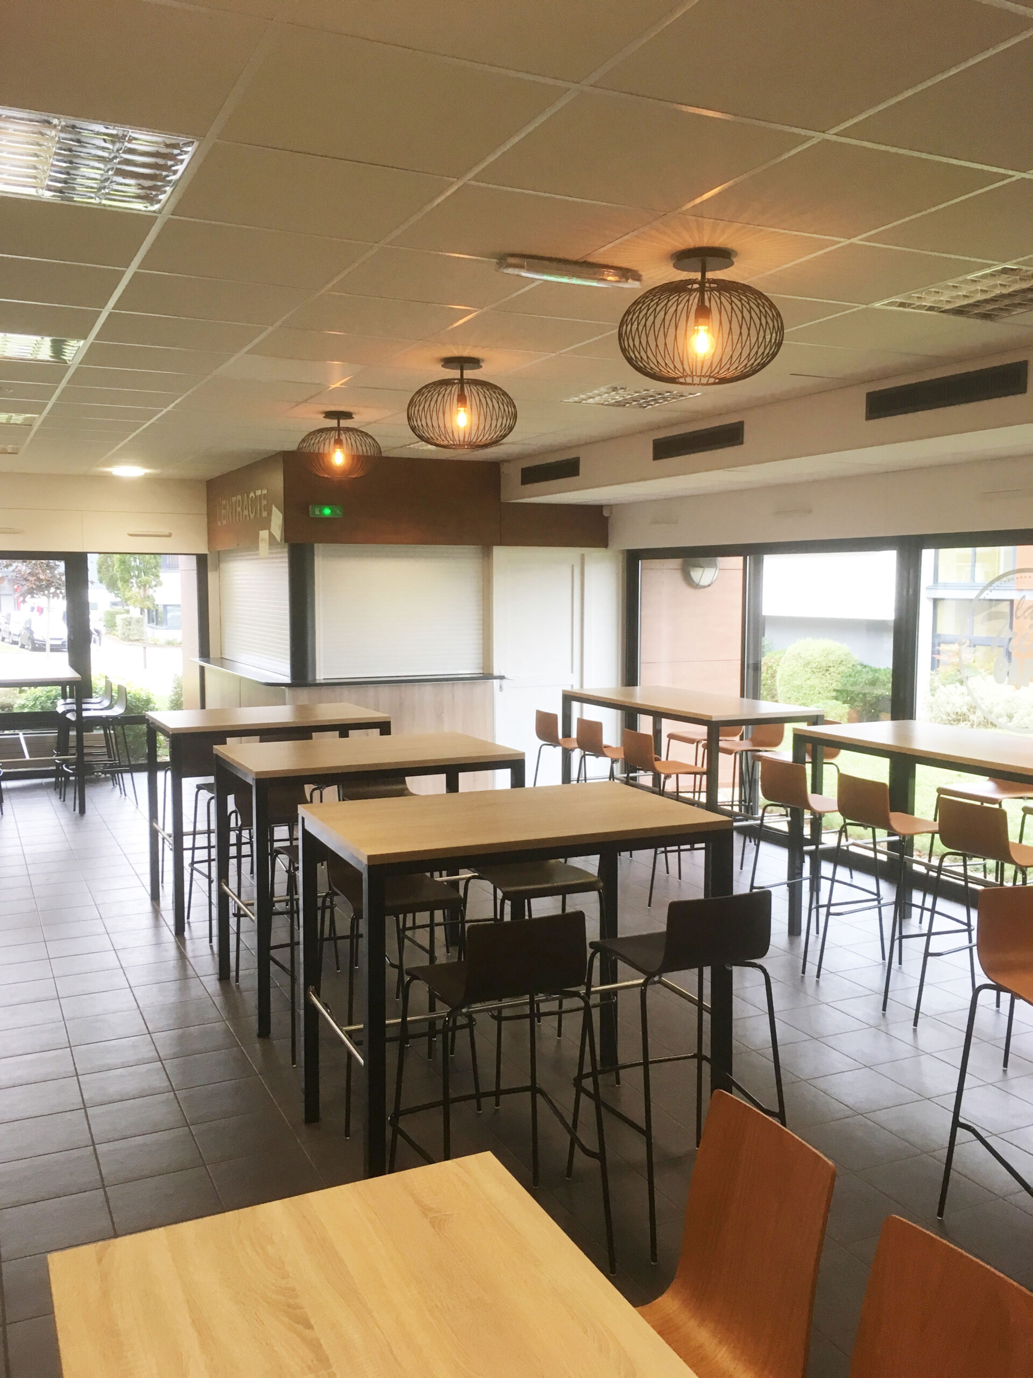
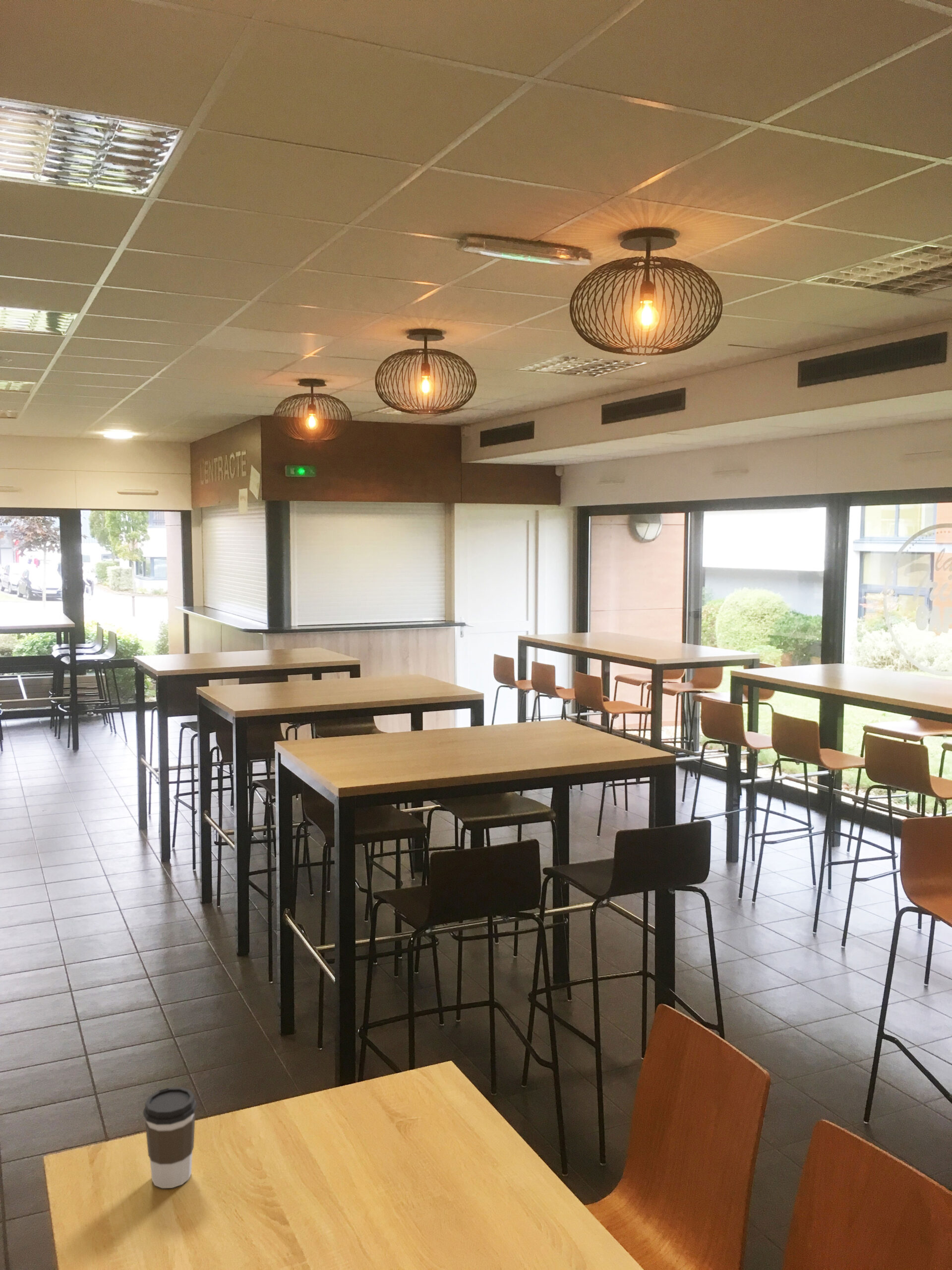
+ coffee cup (171, 1138)
